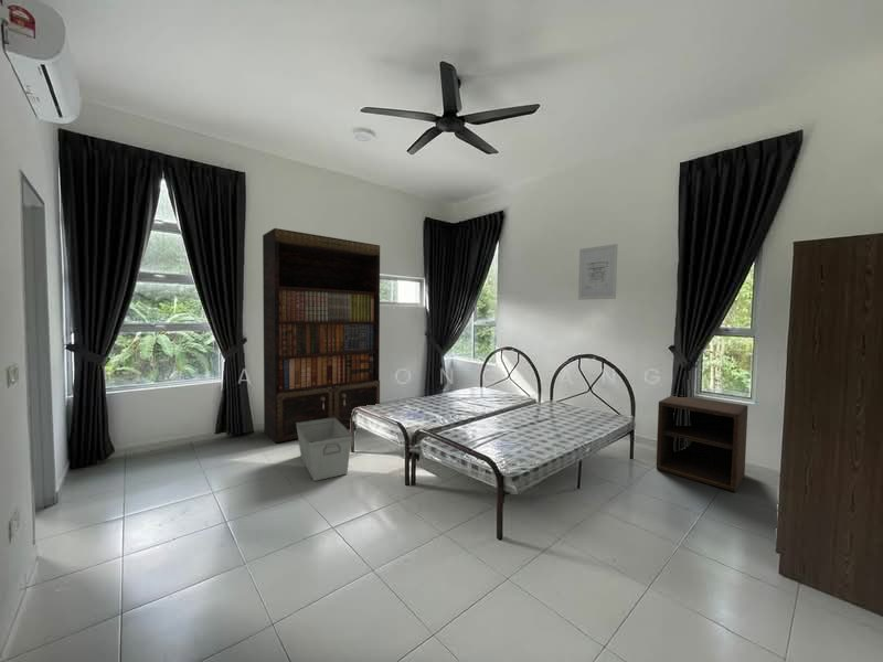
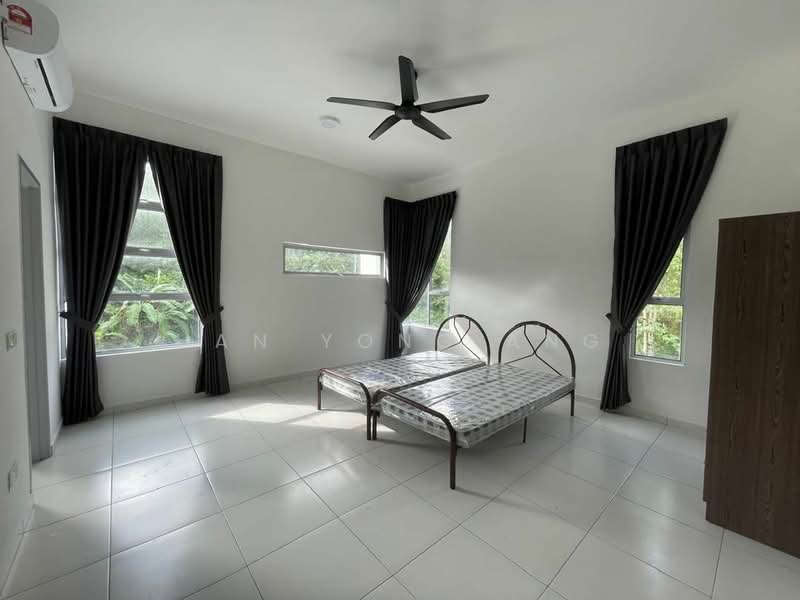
- storage bin (322, 446)
- bookshelf (326, 334)
- nightstand (701, 437)
- wall art (597, 273)
